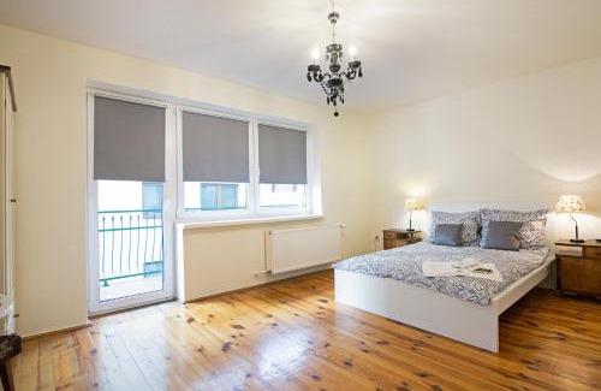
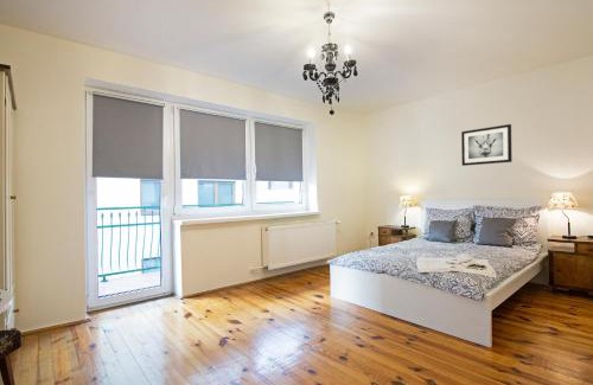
+ wall art (485, 146)
